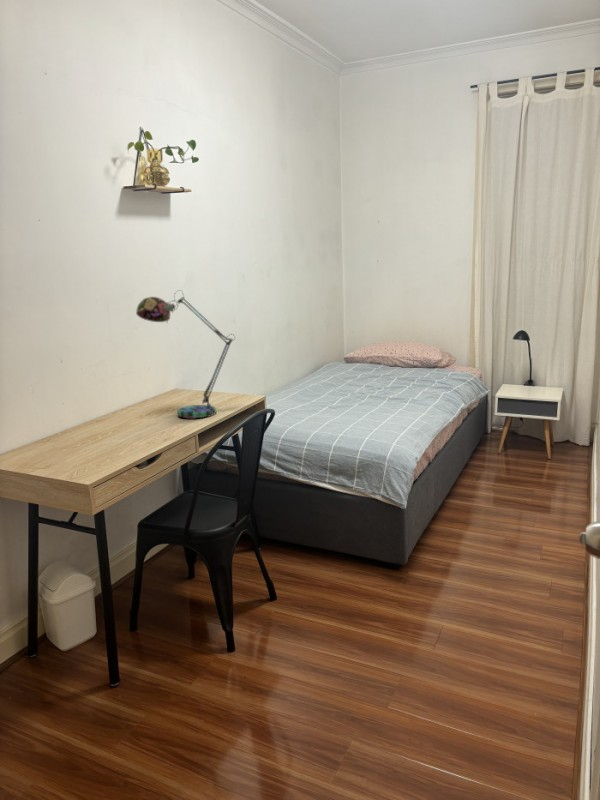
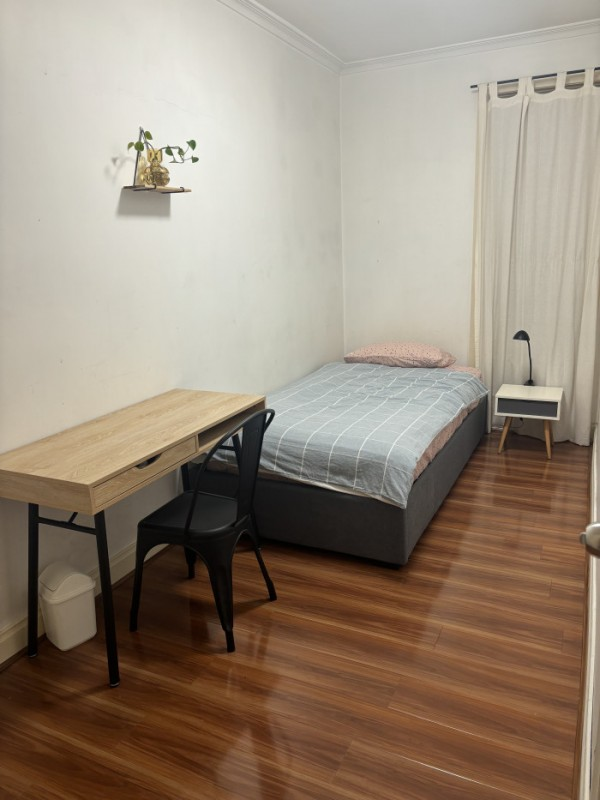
- desk lamp (167, 322)
